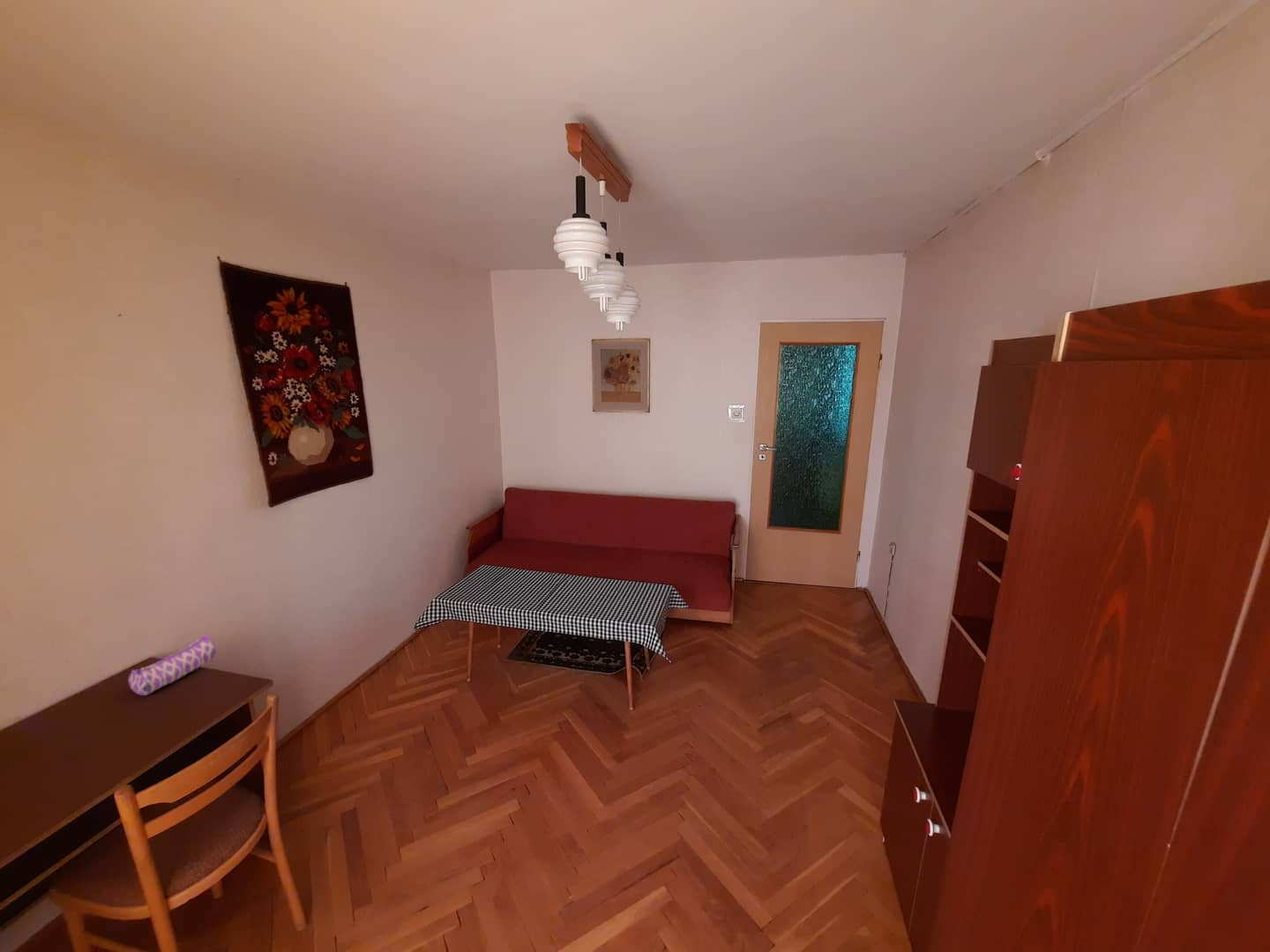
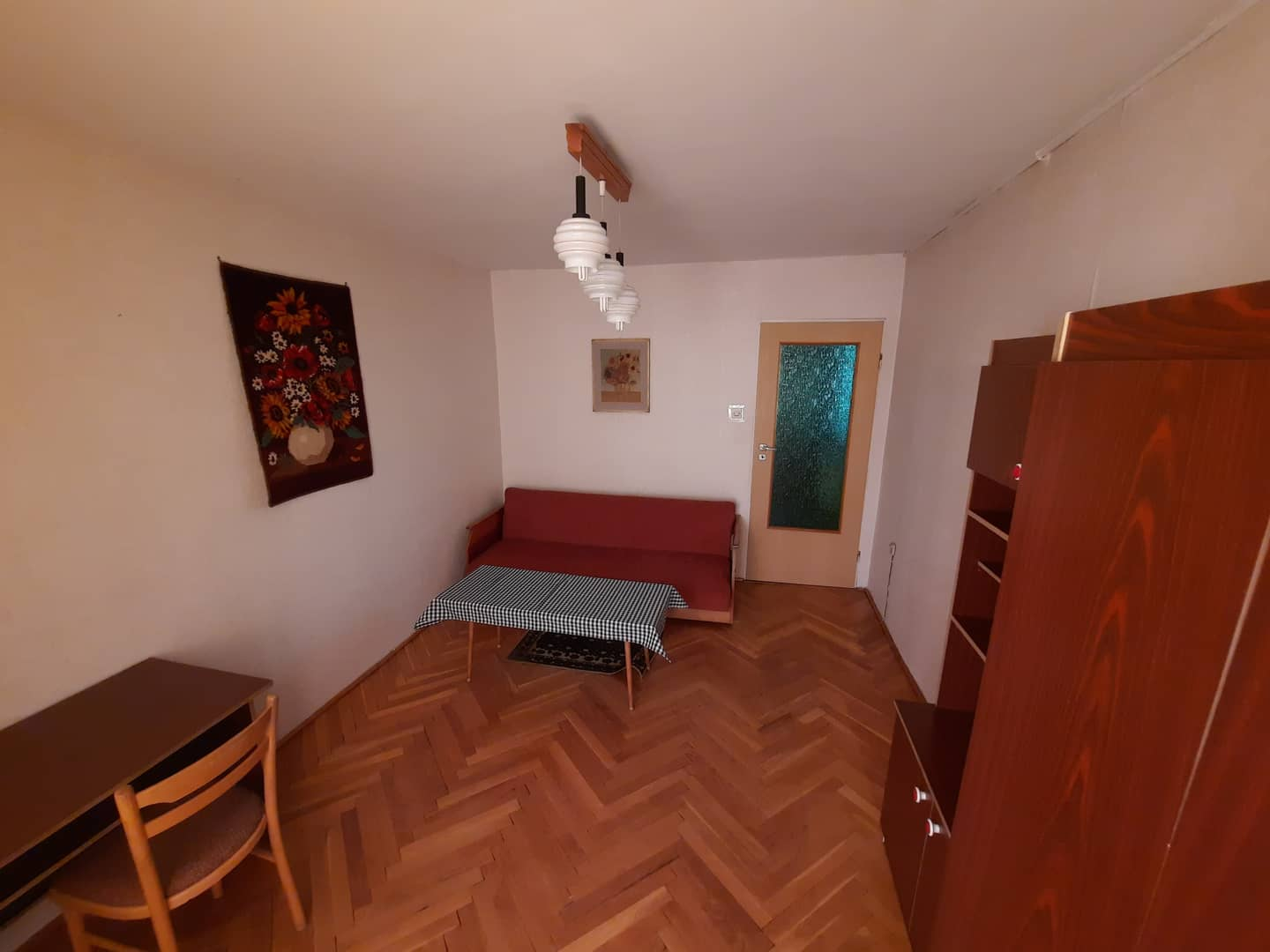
- pencil case (174, 664)
